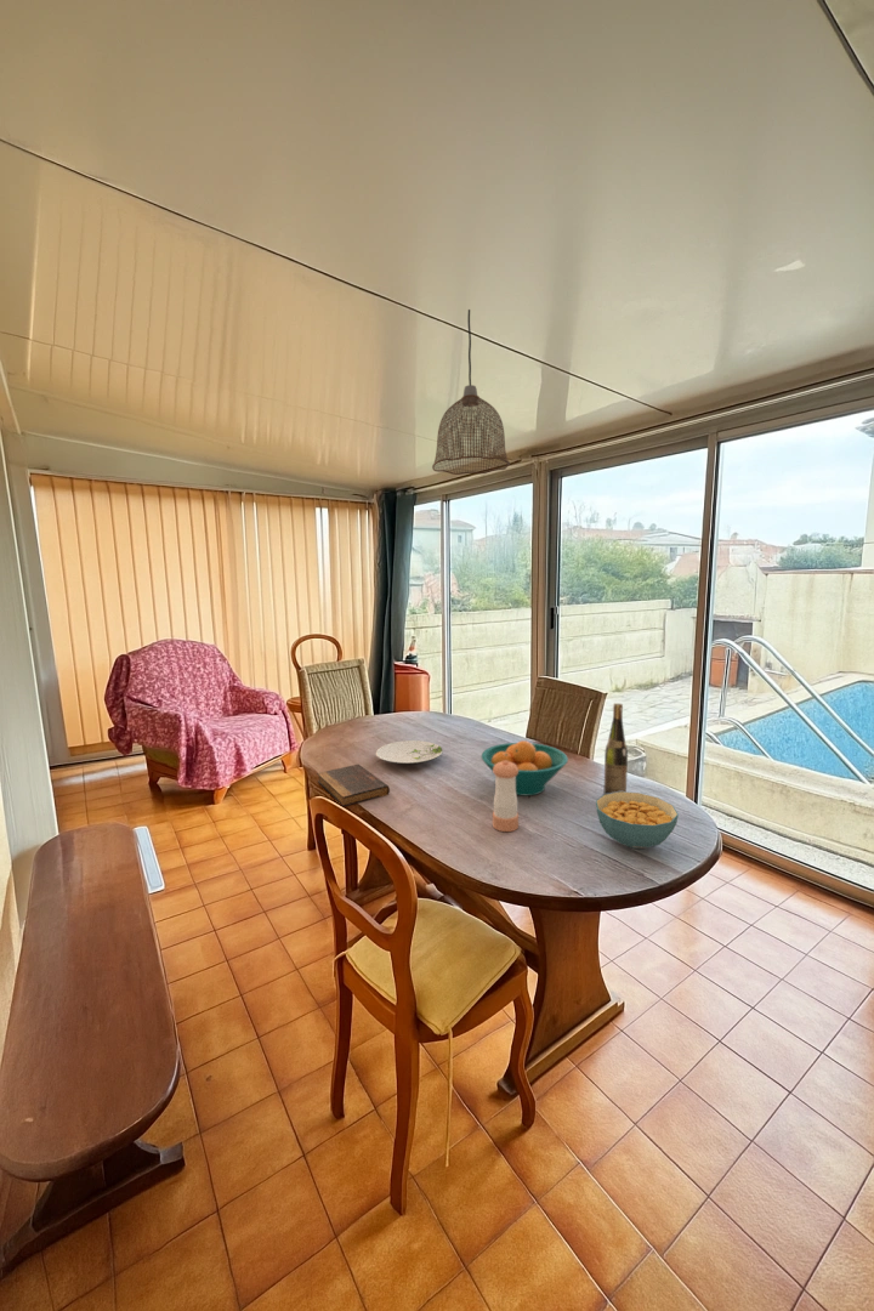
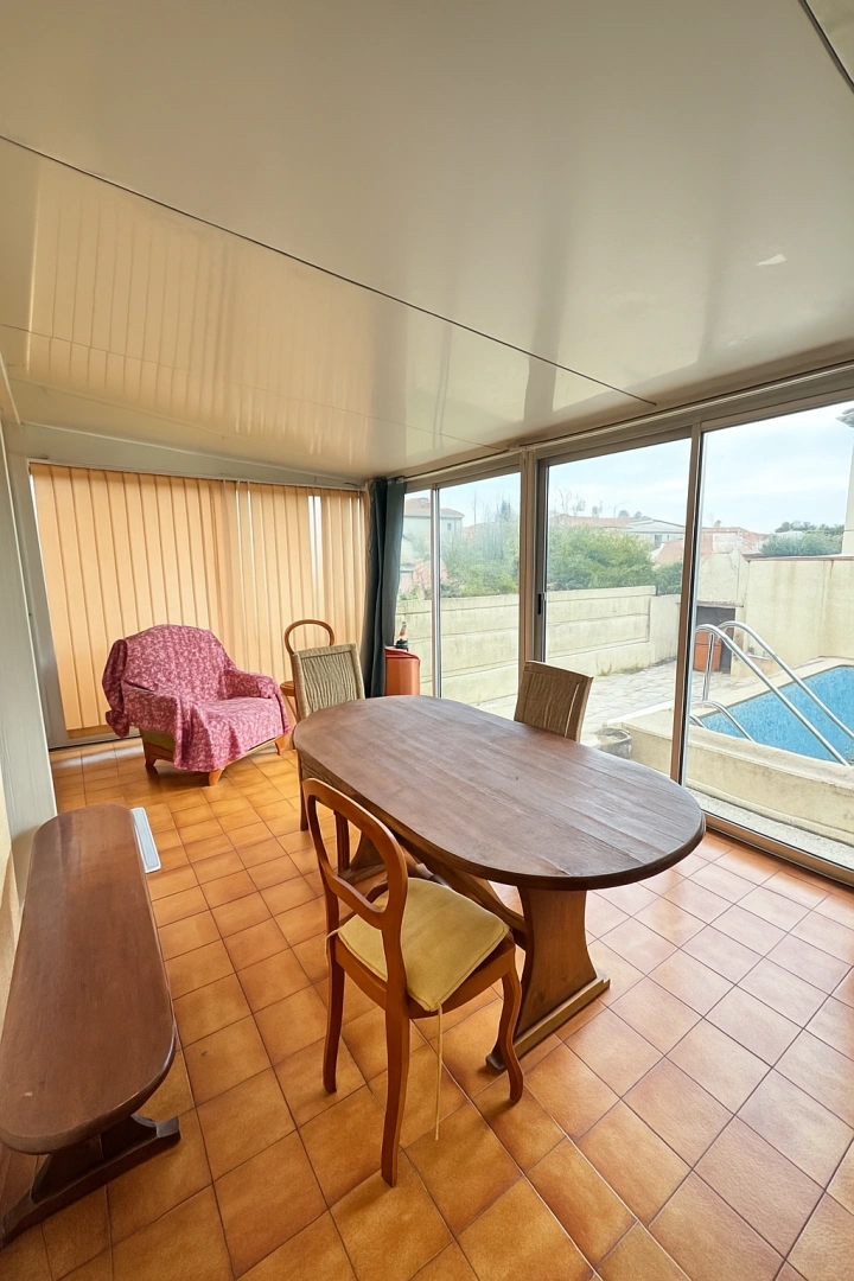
- cereal bowl (635, 824)
- wine bottle (615, 750)
- fruit bowl (523, 765)
- pepper shaker (505, 793)
- book (352, 783)
- pendant lamp (470, 390)
- plate (409, 755)
